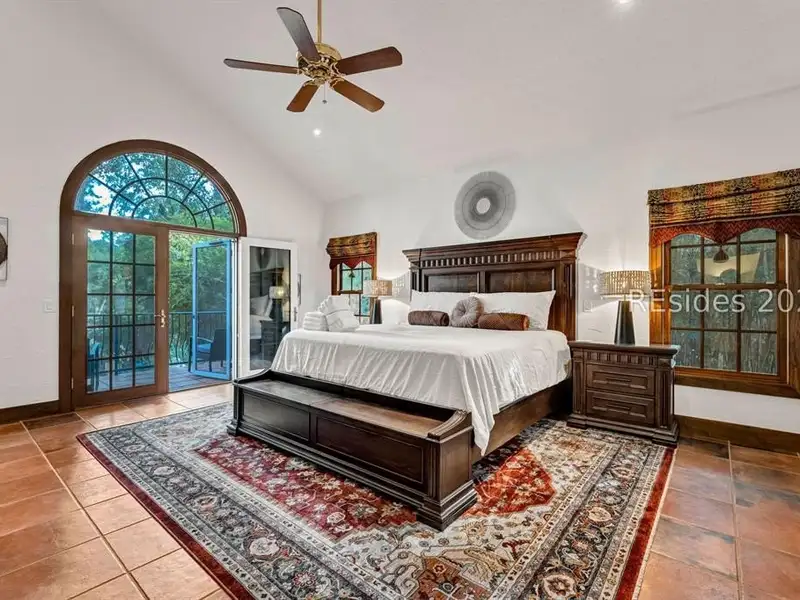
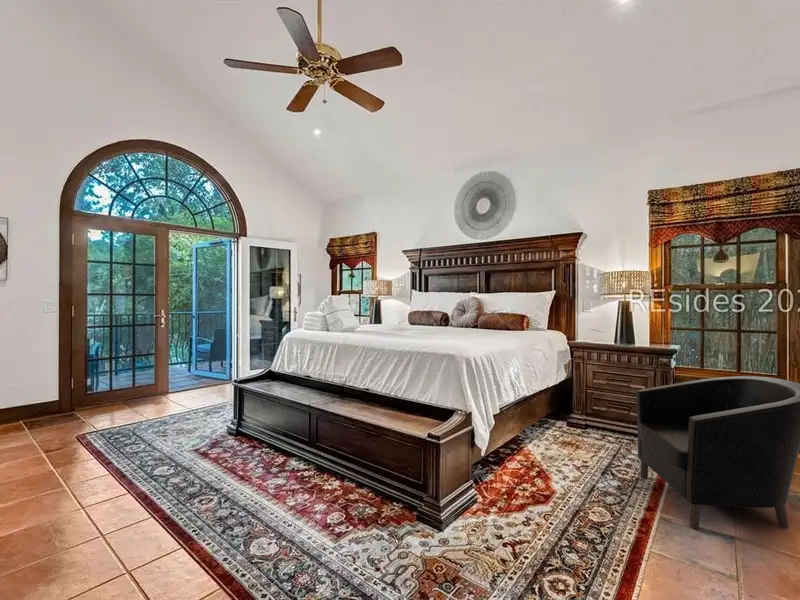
+ armchair (709, 439)
